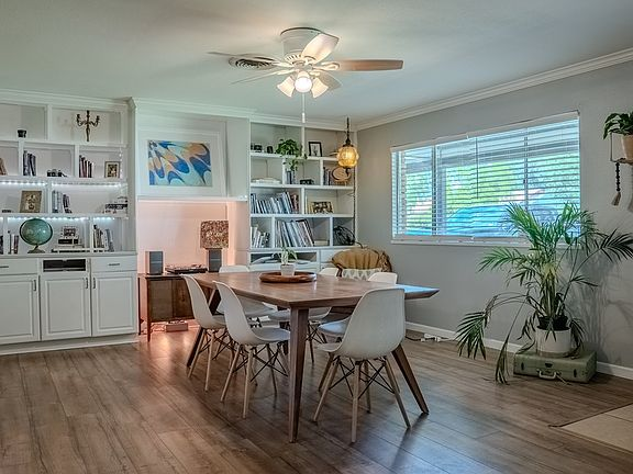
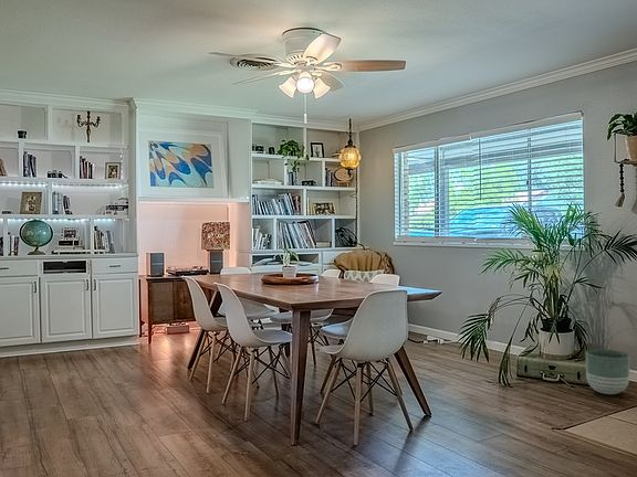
+ planter (607, 372)
